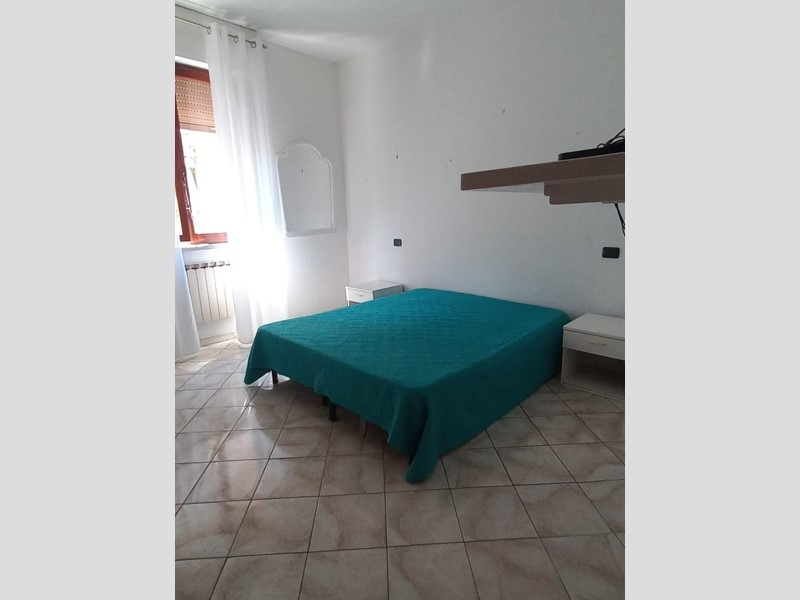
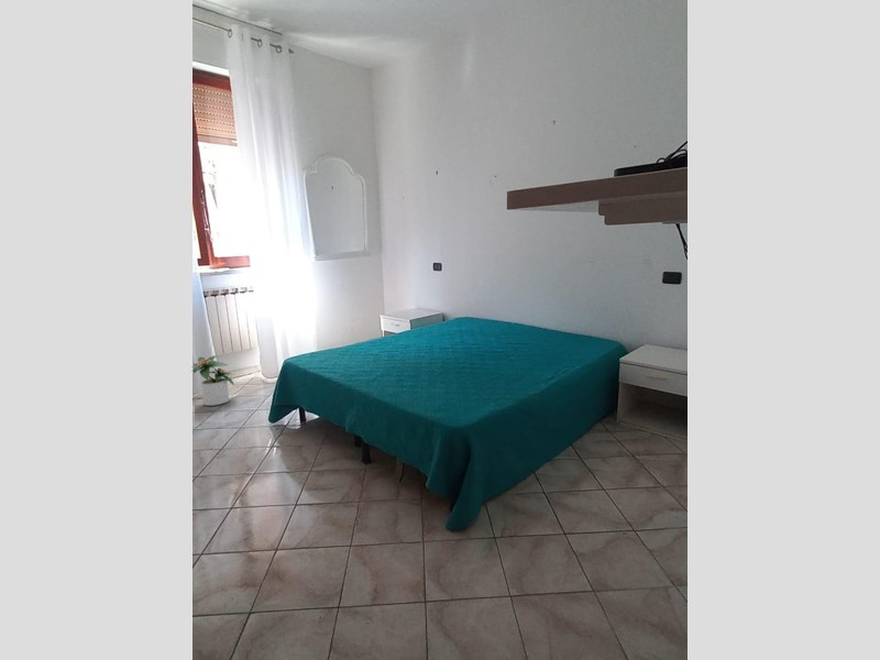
+ potted plant (210, 381)
